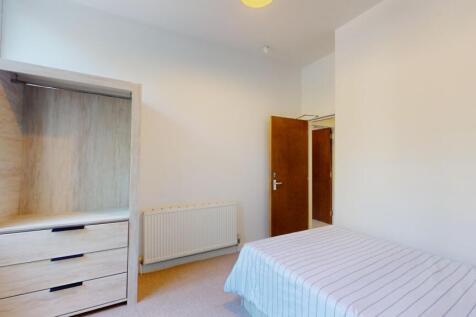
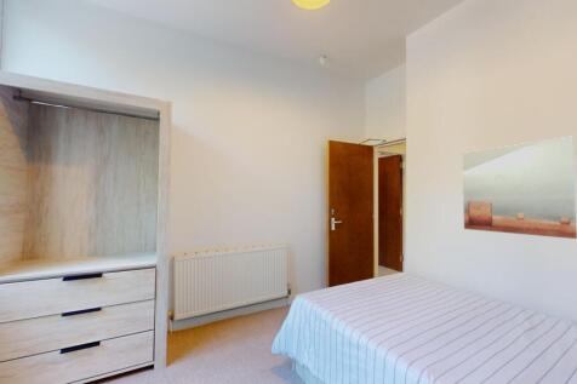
+ wall art (510, 189)
